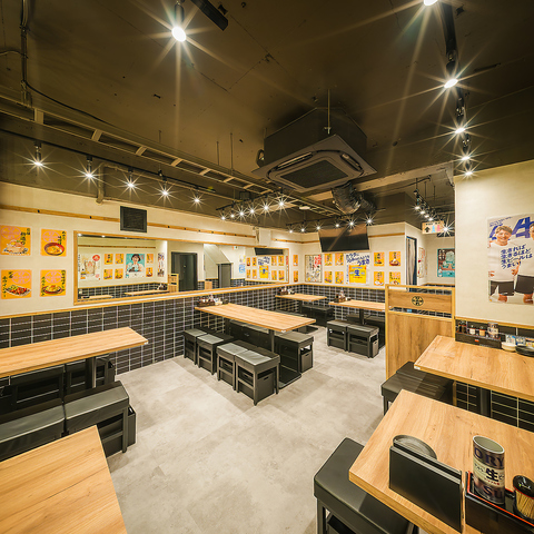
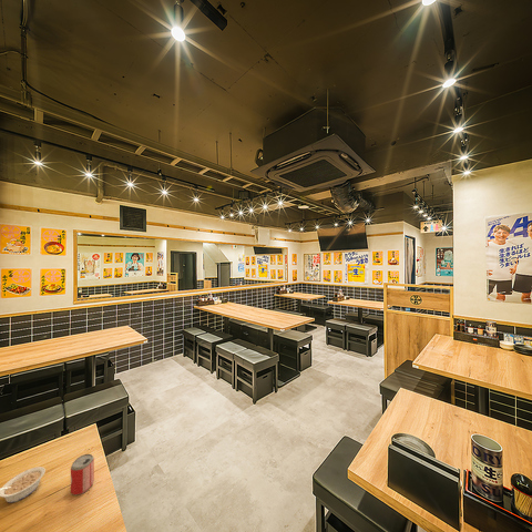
+ legume (21, 485)
+ beer can (82, 473)
